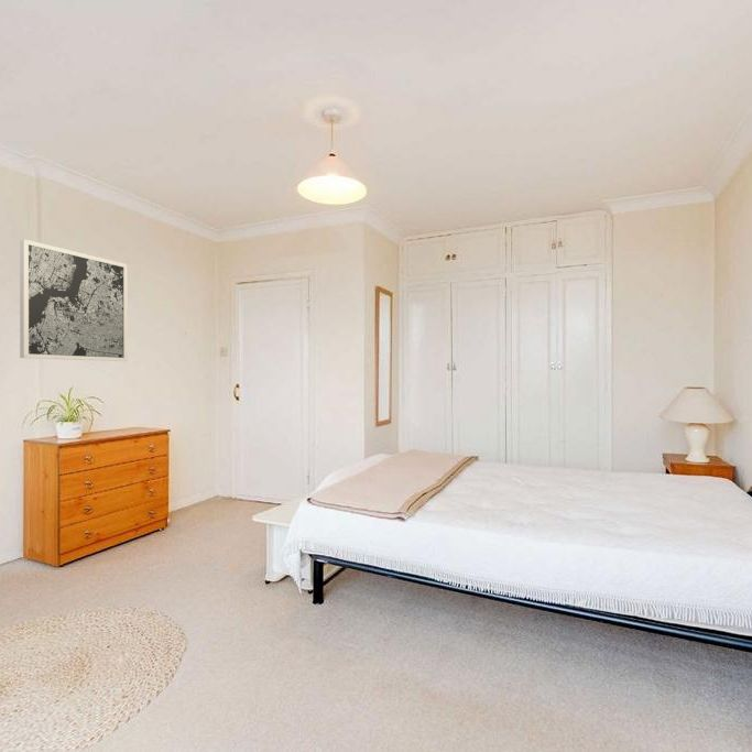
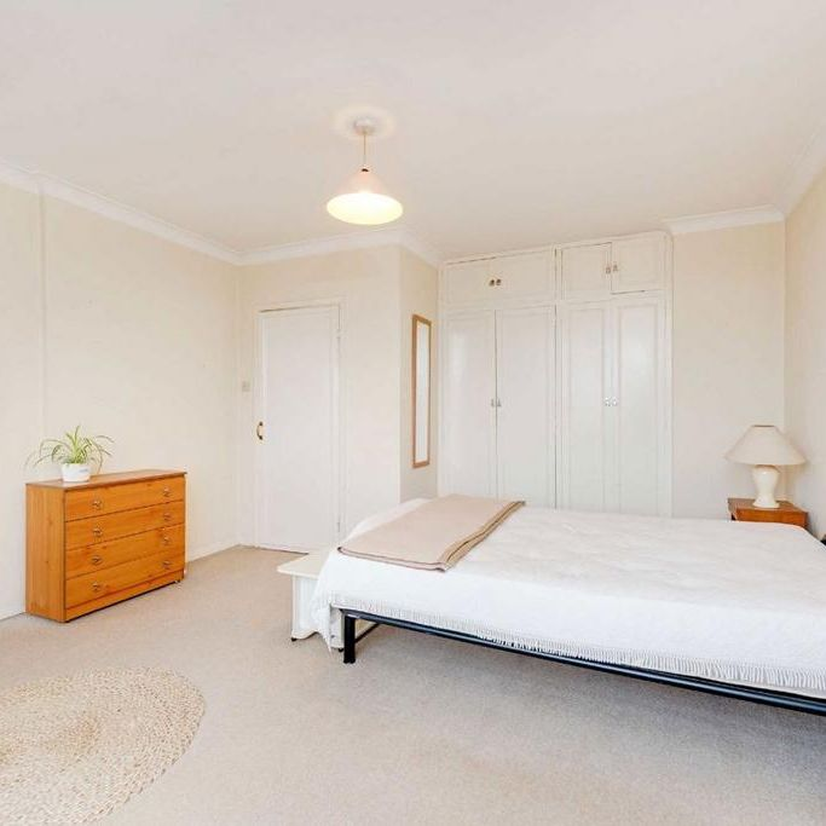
- wall art (78, 306)
